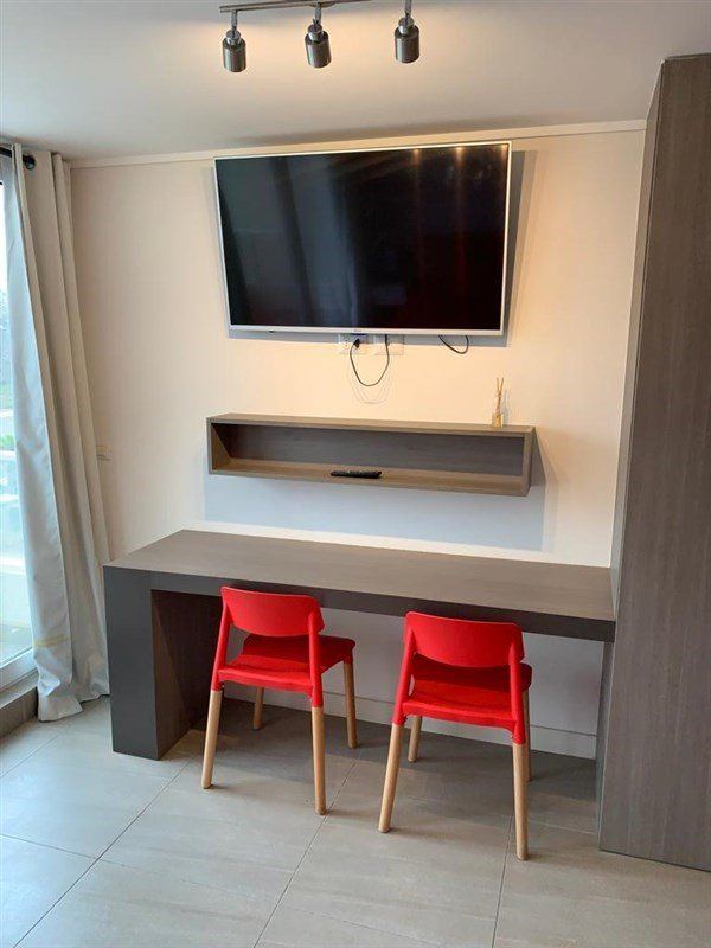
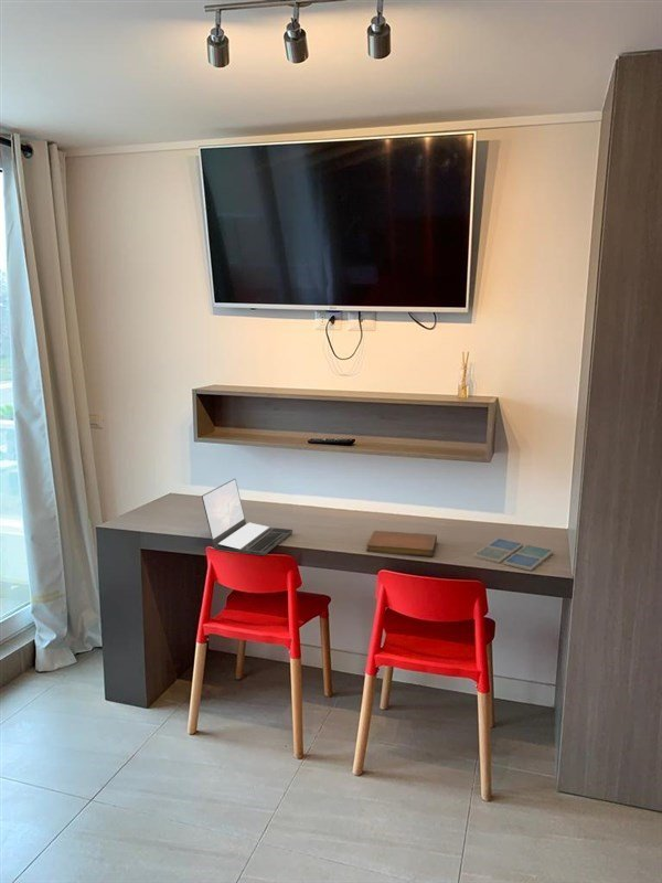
+ laptop (244, 517)
+ notebook (402, 542)
+ drink coaster (513, 552)
